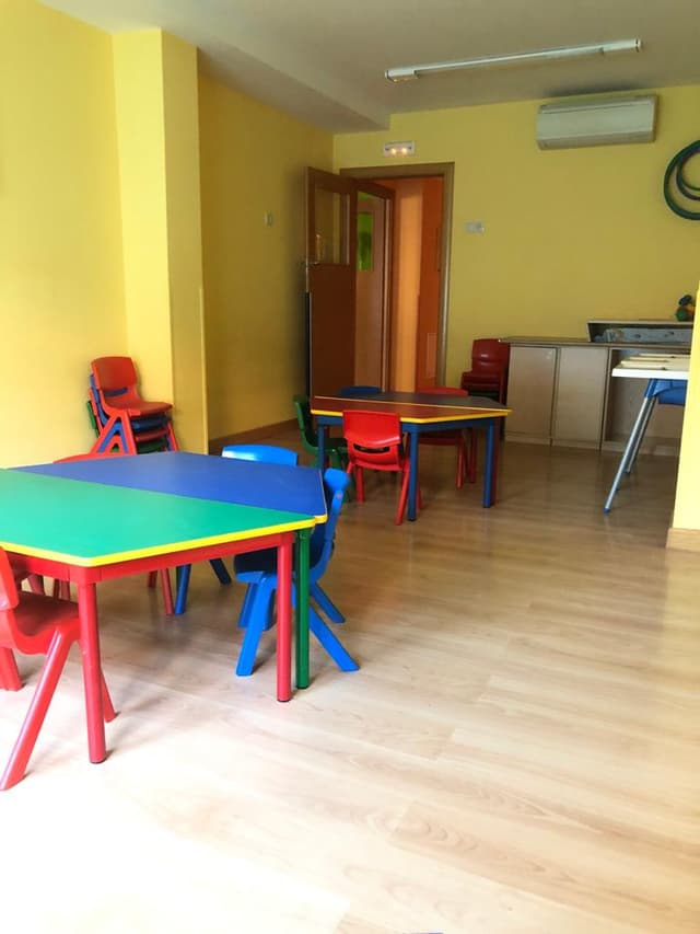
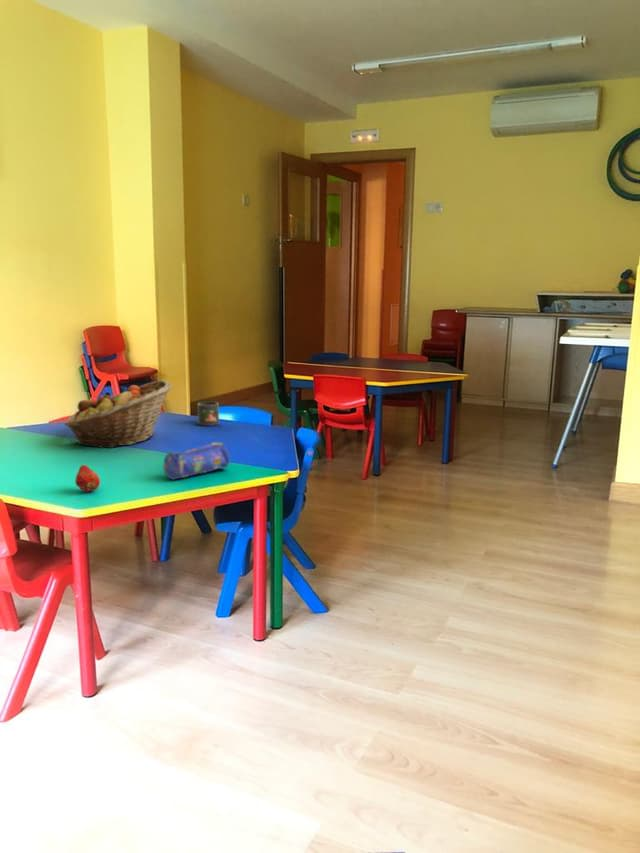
+ mug (208, 412)
+ pencil case (198, 459)
+ fruit (87, 478)
+ fruit basket (120, 411)
